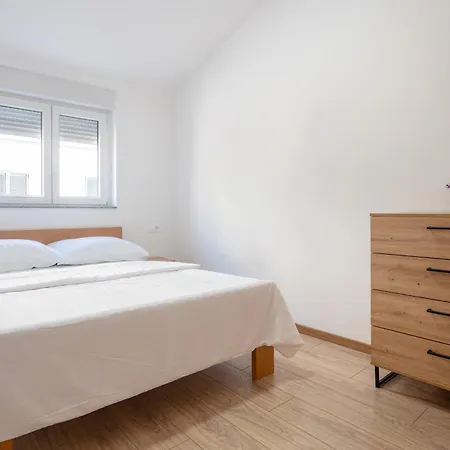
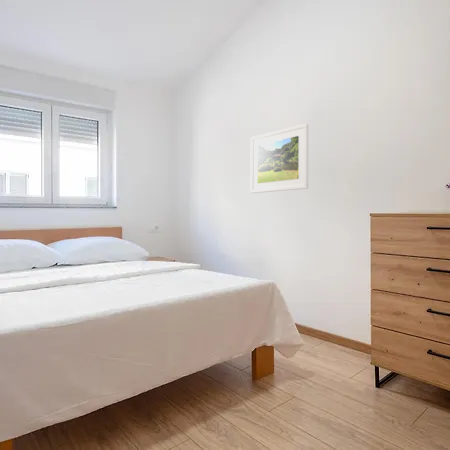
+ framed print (277, 161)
